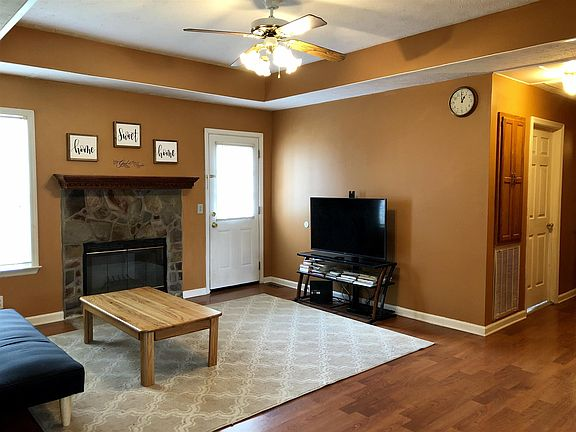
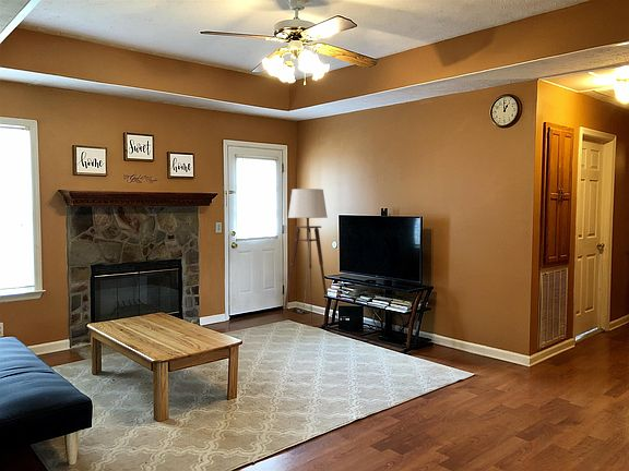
+ floor lamp (307, 253)
